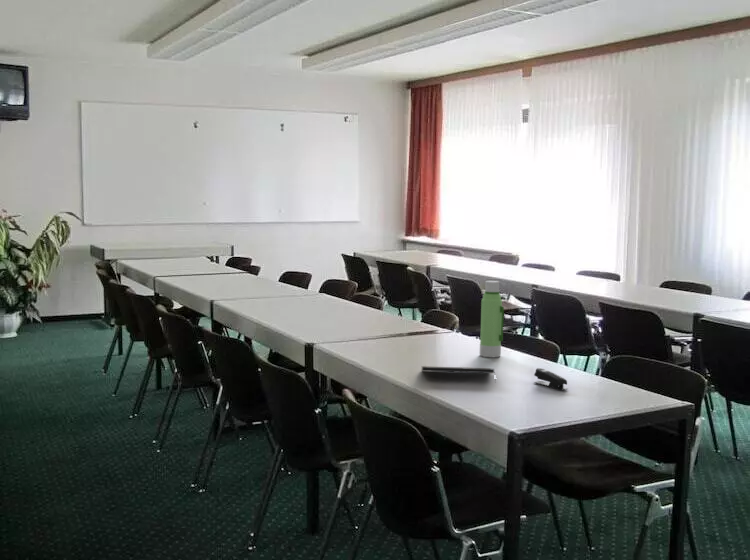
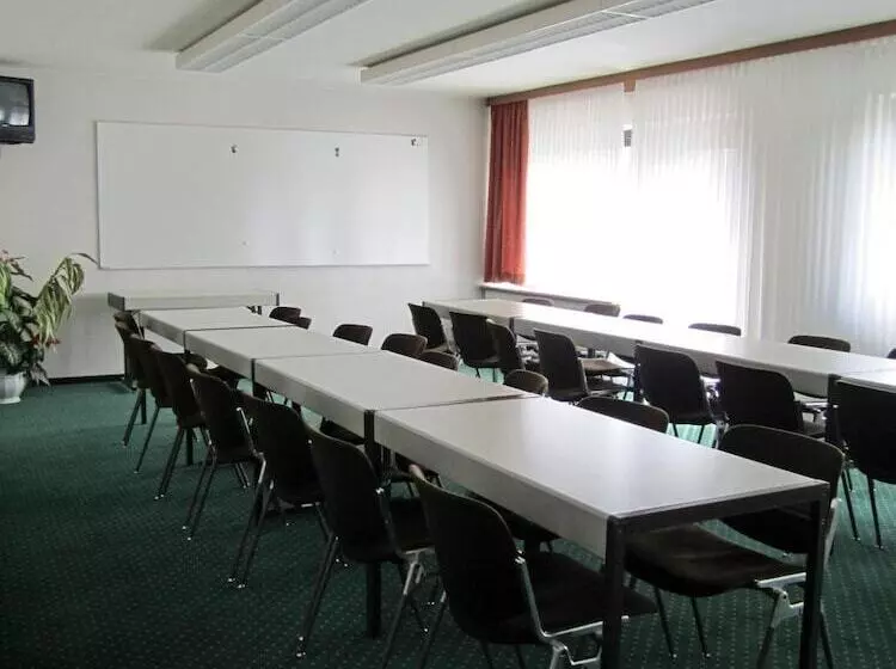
- stapler (550, 378)
- water bottle (491, 318)
- notepad (456, 369)
